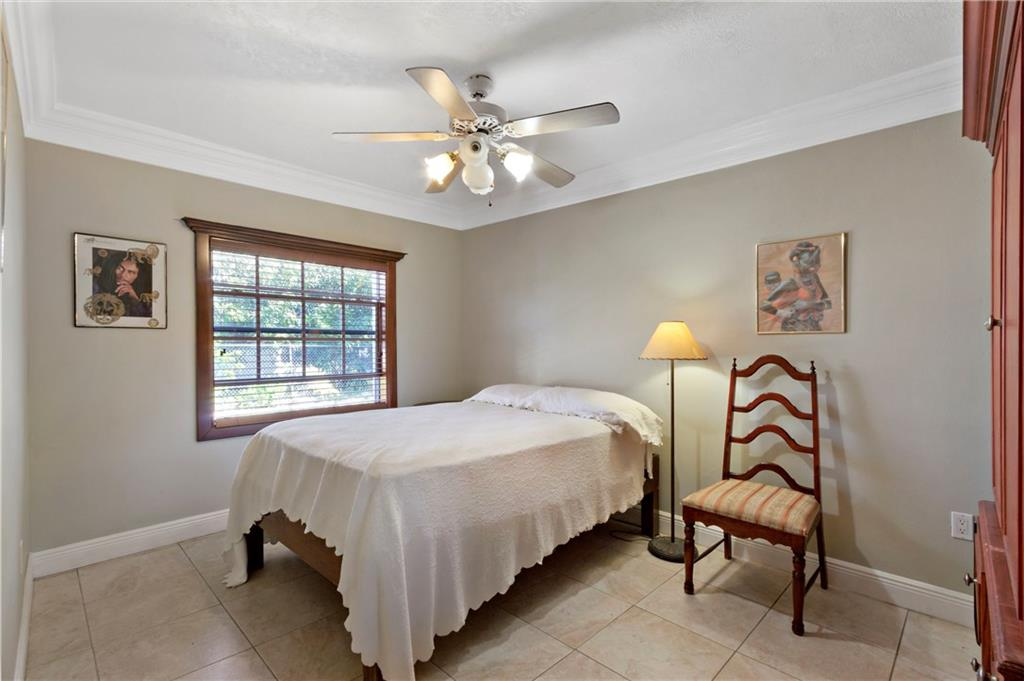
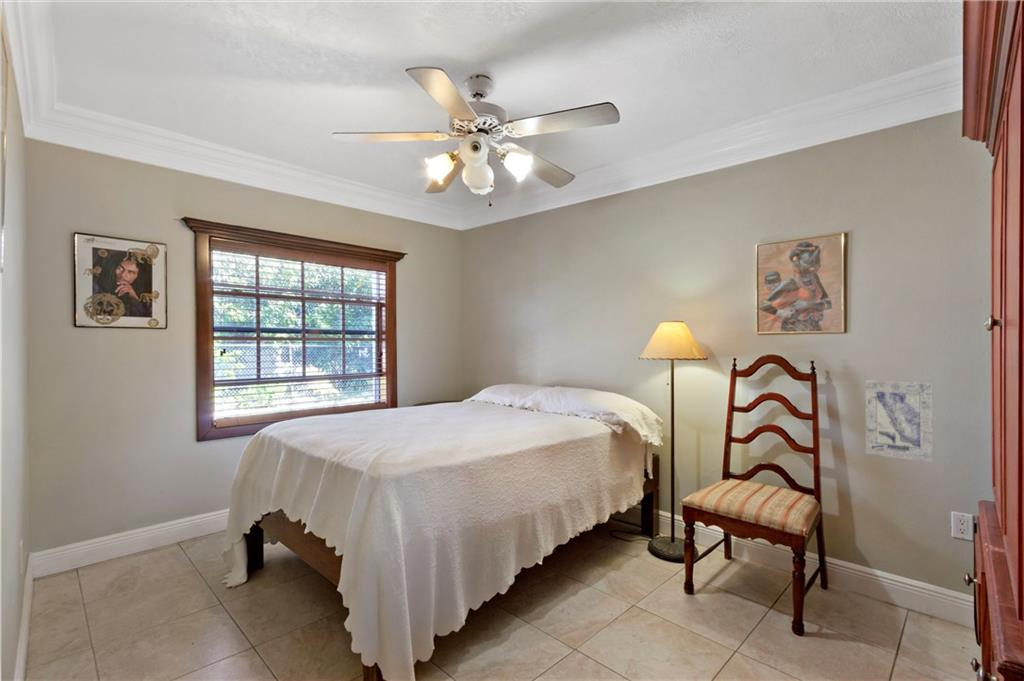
+ wall art (898, 419)
